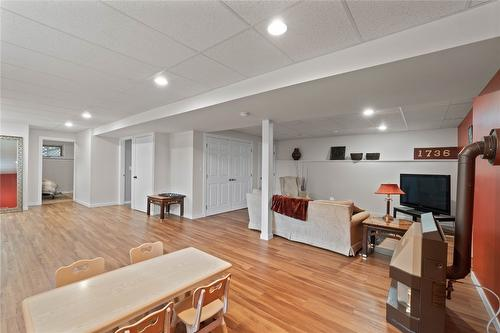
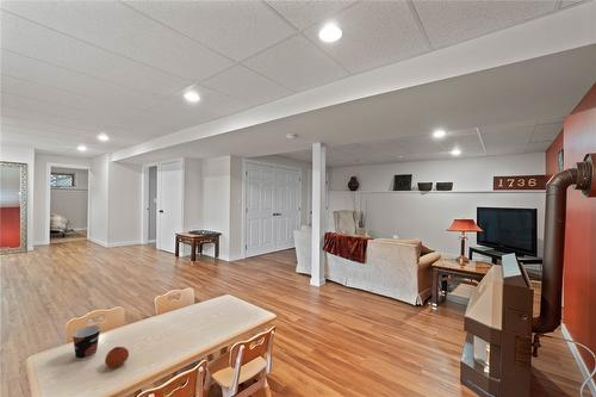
+ fruit (117, 355)
+ cup (86, 342)
